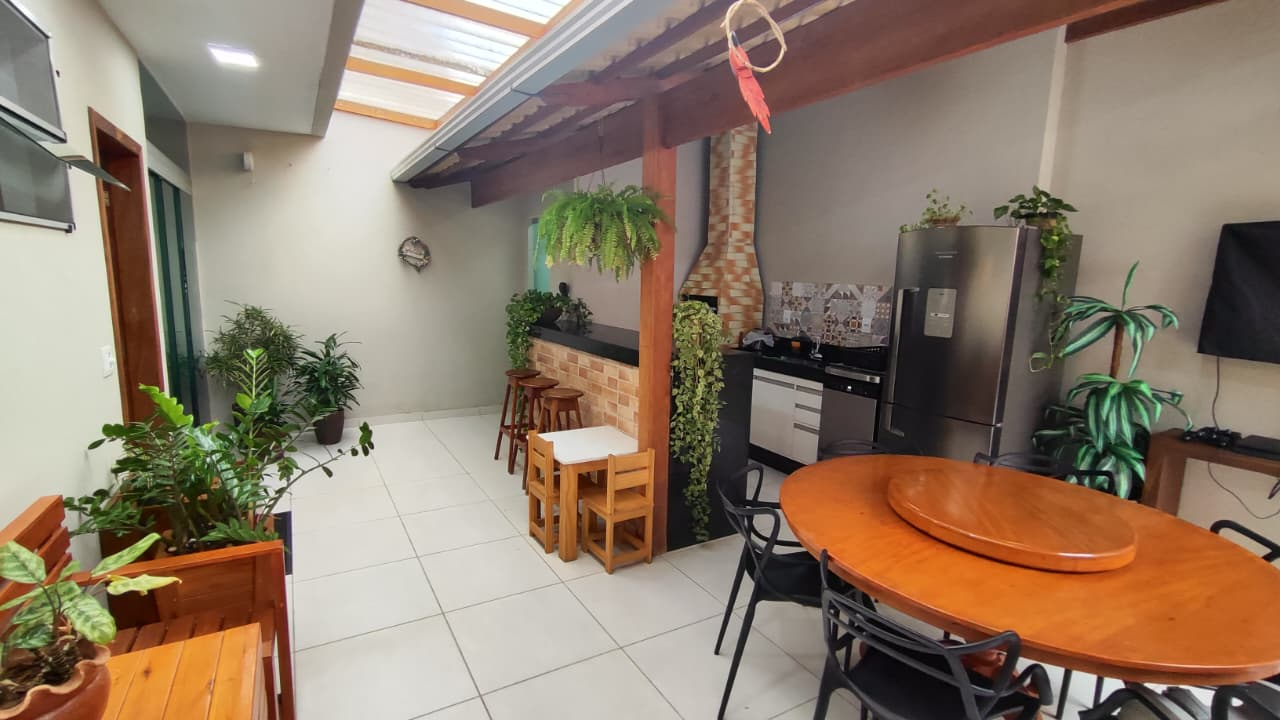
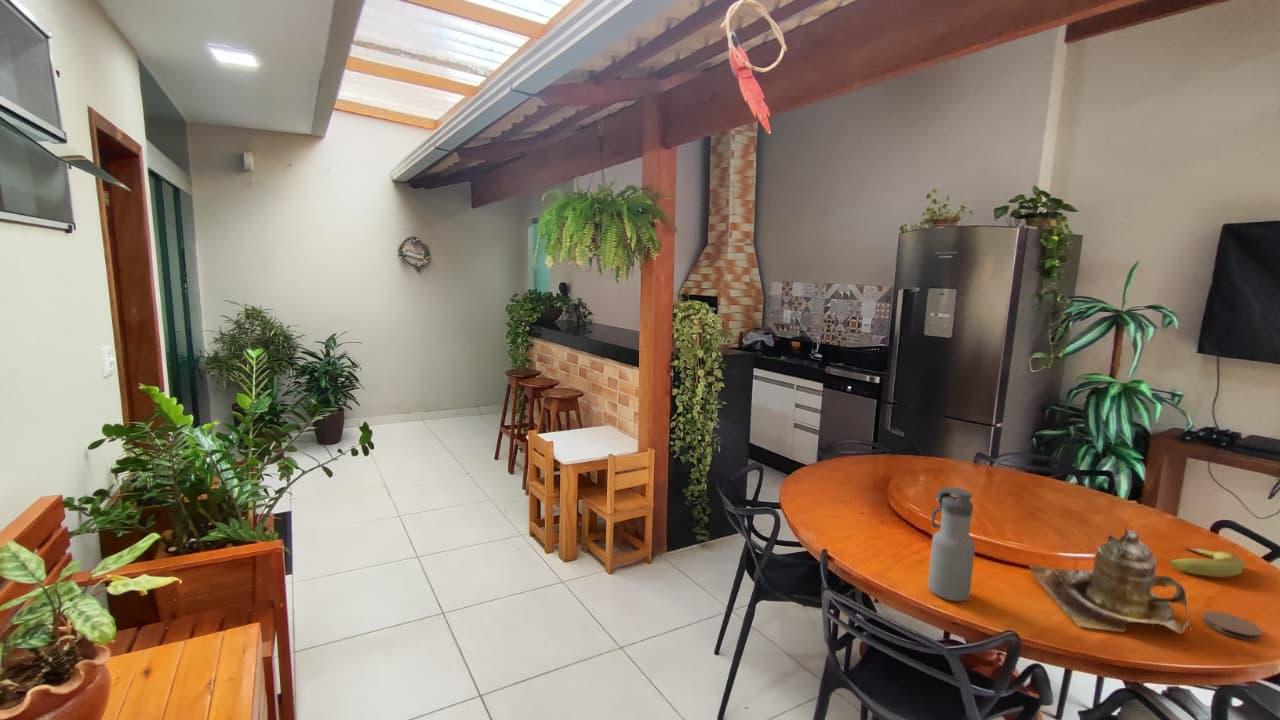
+ water bottle (952, 541)
+ teapot (1110, 565)
+ coaster (1231, 625)
+ banana (1201, 553)
